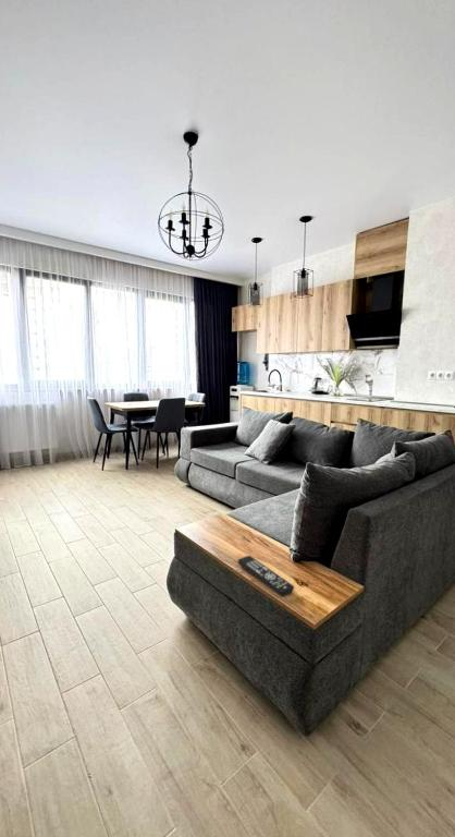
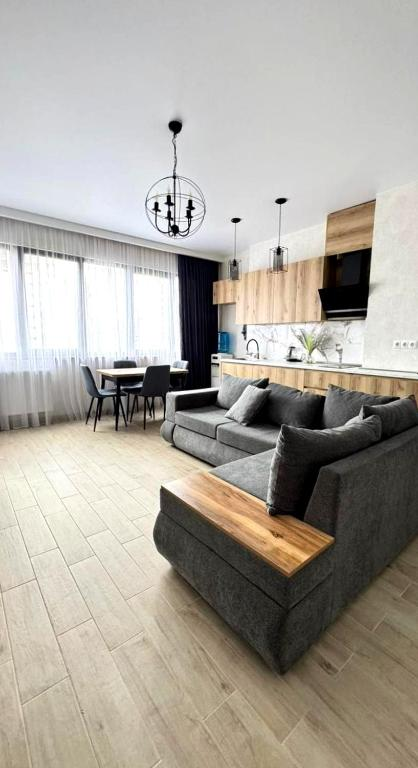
- remote control (263, 574)
